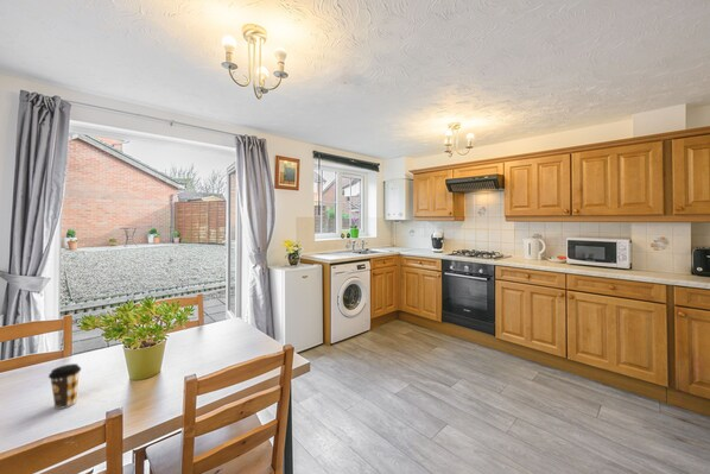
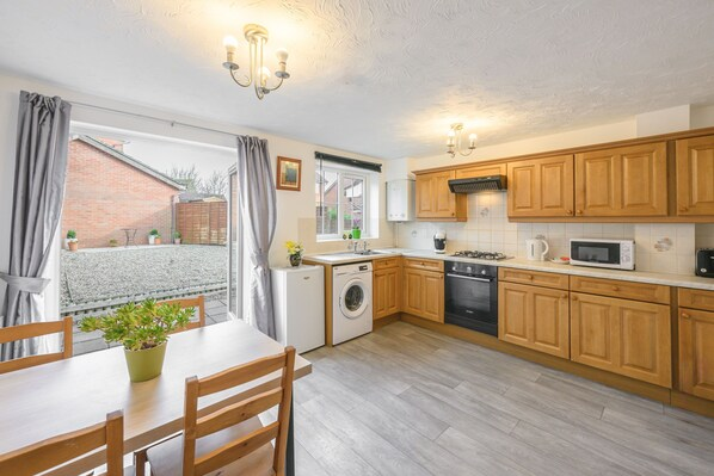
- coffee cup (65, 386)
